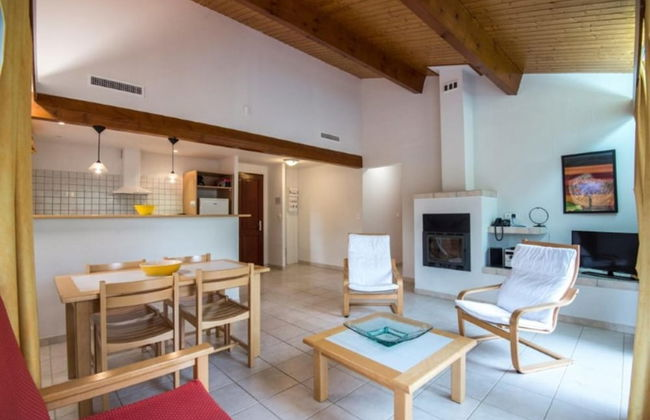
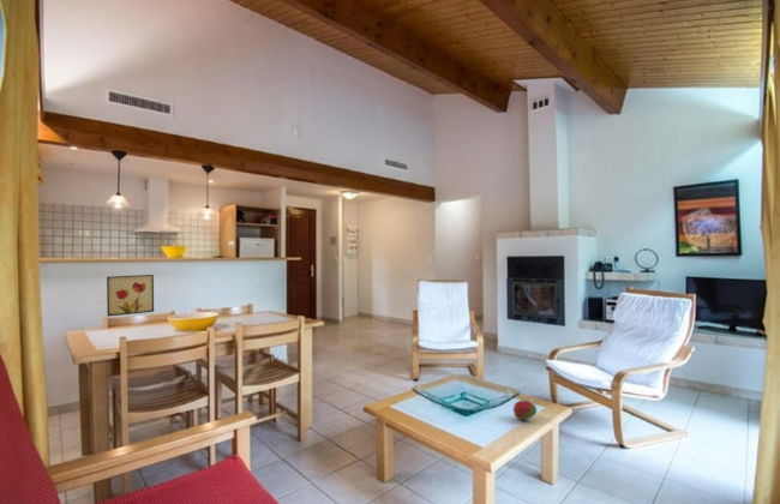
+ fruit (524, 410)
+ wall art (131, 294)
